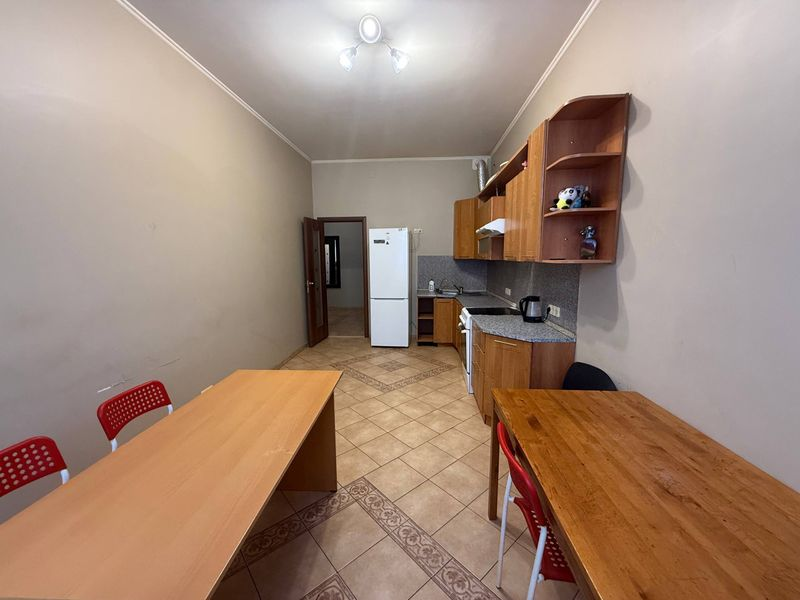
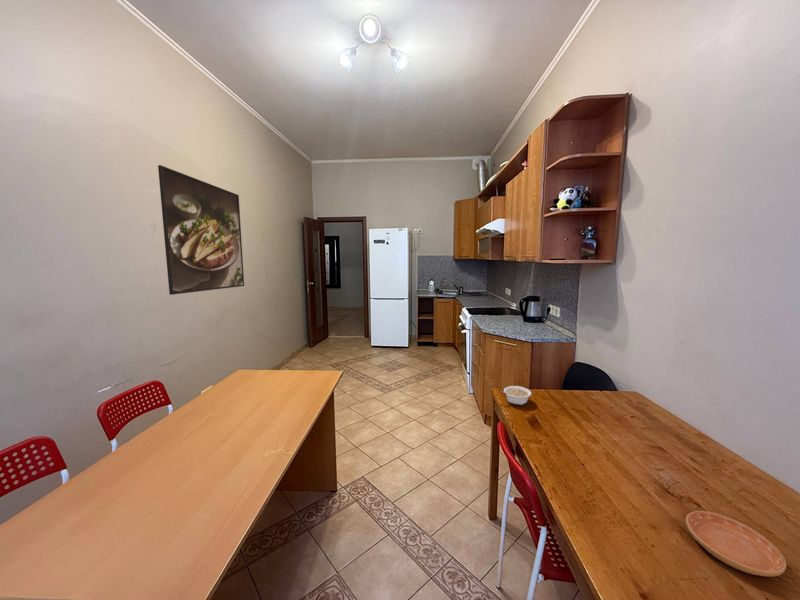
+ legume (516, 395)
+ saucer (731, 543)
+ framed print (209, 237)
